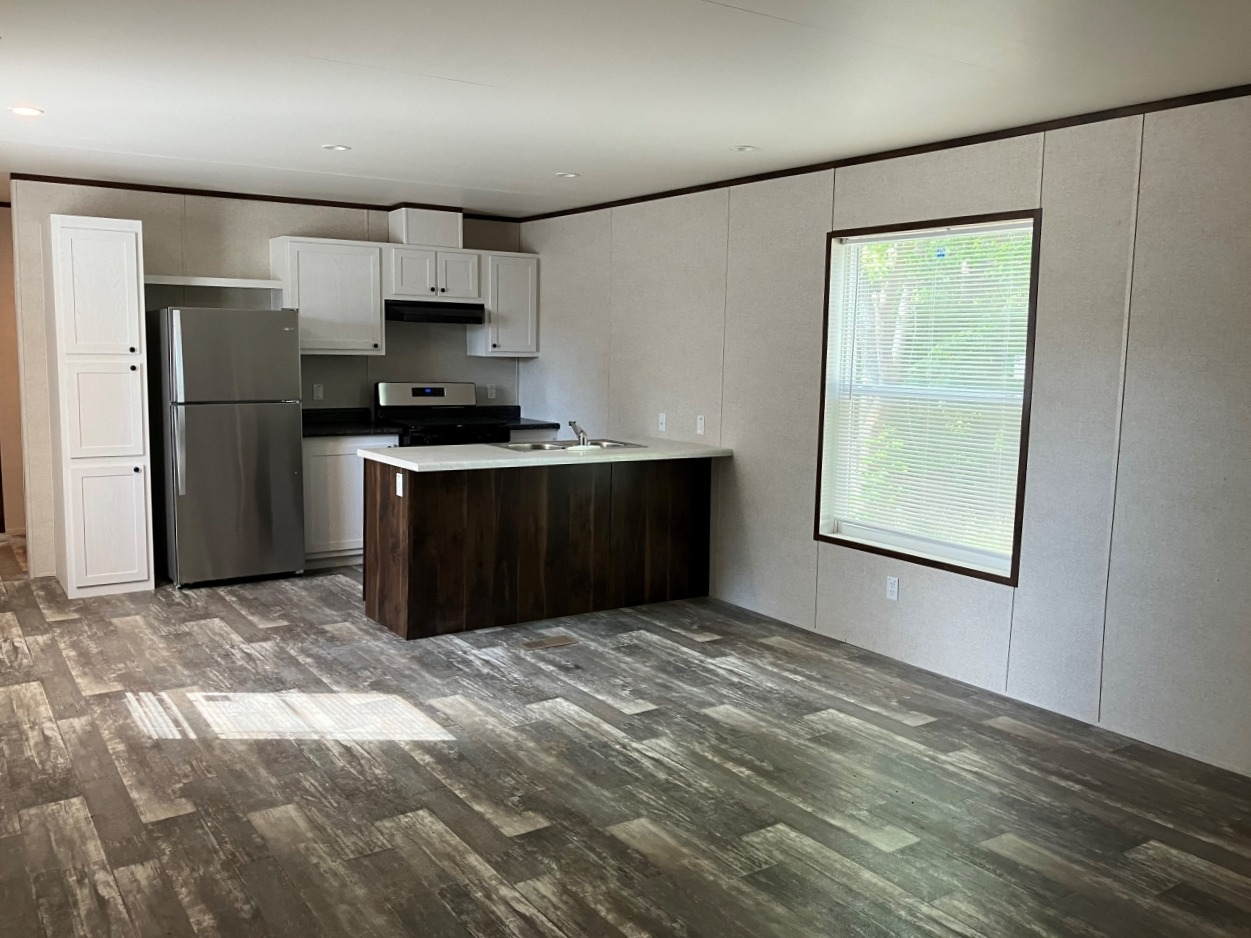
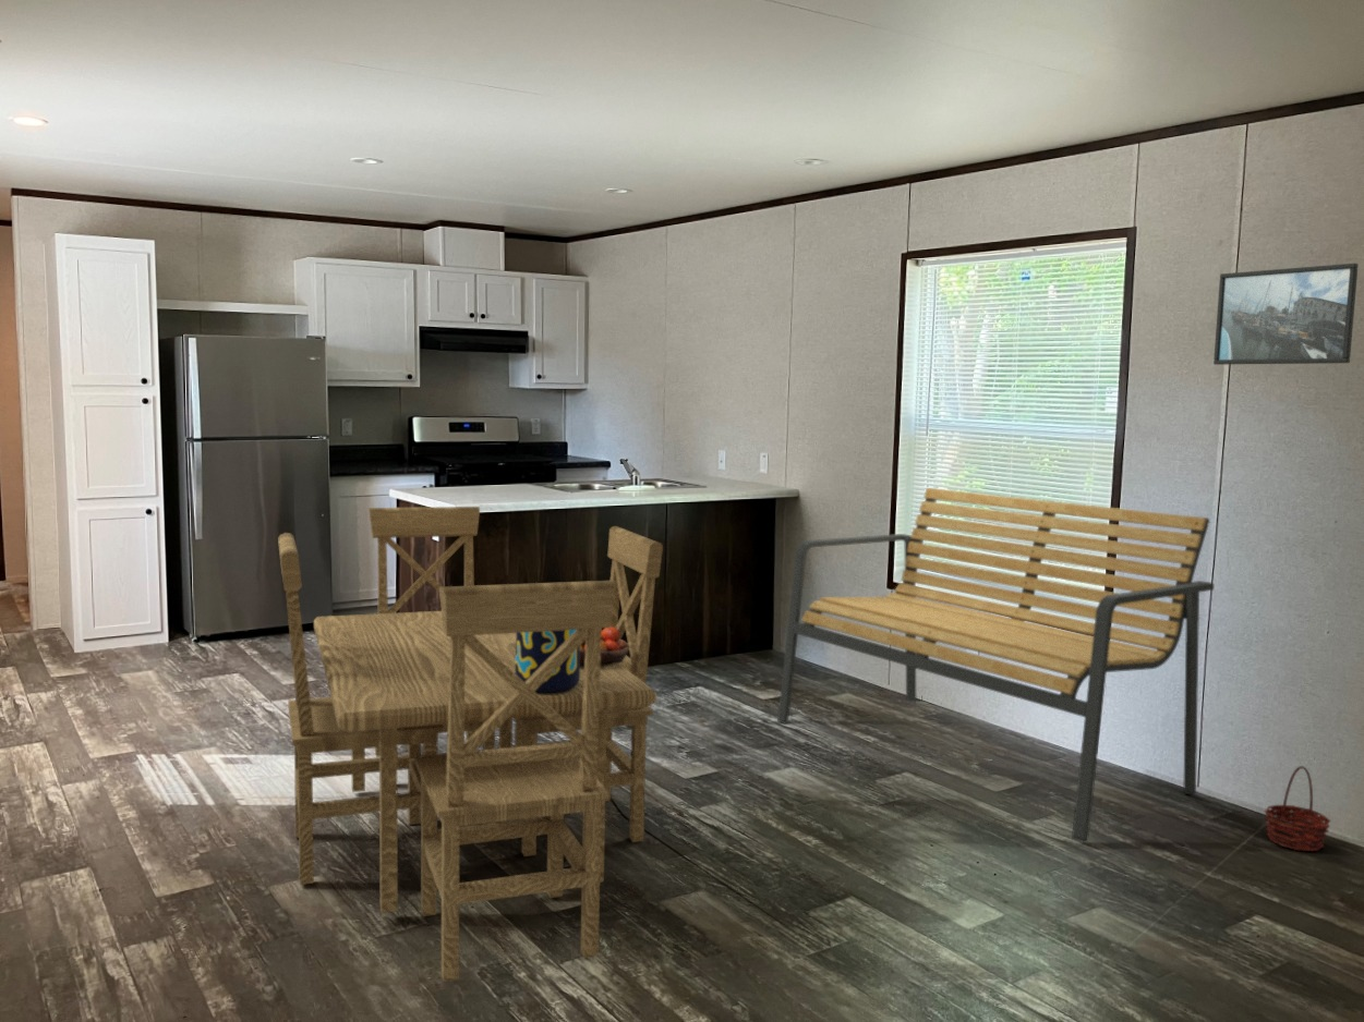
+ dining set (469, 686)
+ vase (547, 642)
+ fruit bowl (583, 642)
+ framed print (1281, 316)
+ bench (983, 631)
+ basket (1297, 806)
